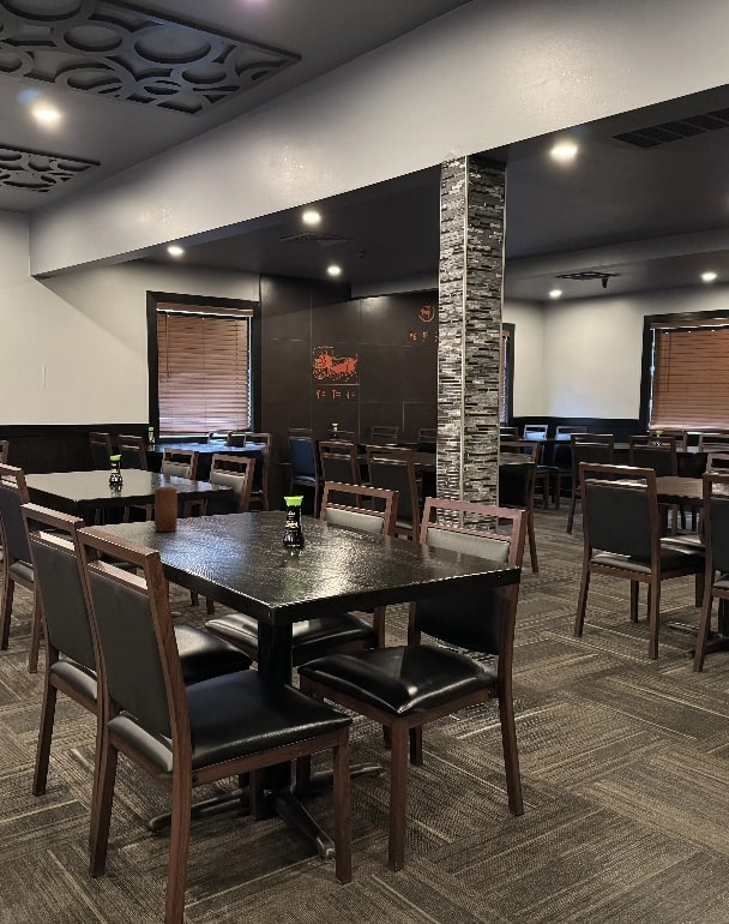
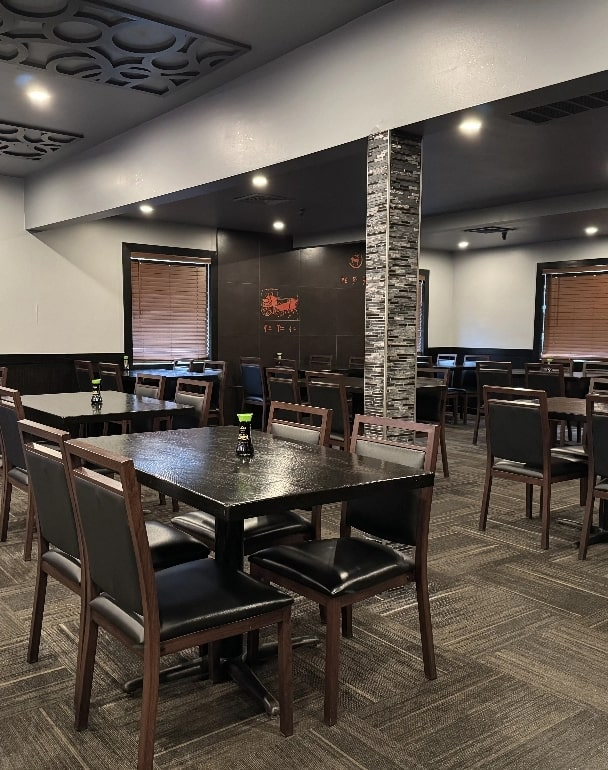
- candle (165, 509)
